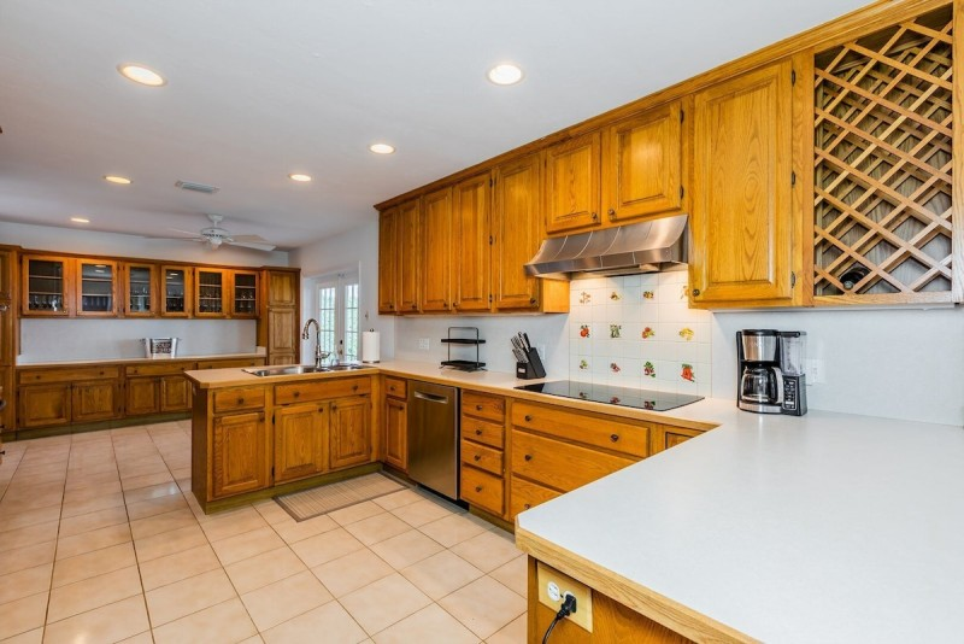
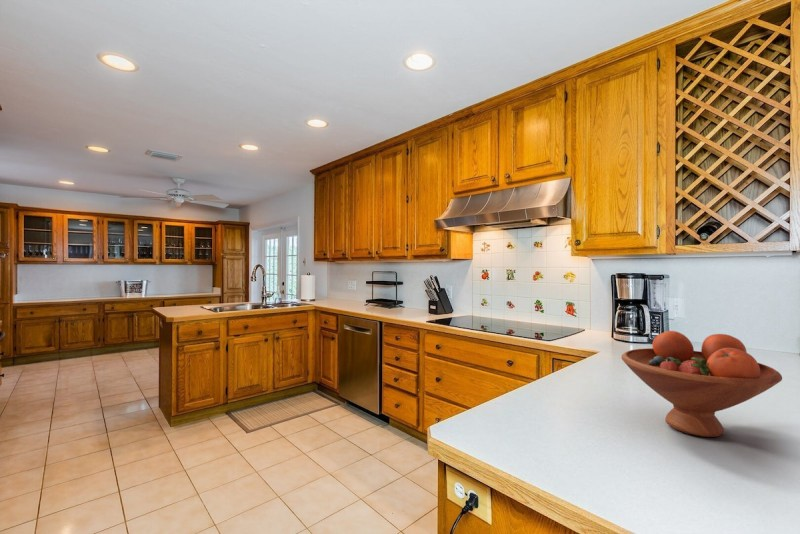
+ fruit bowl (693, 382)
